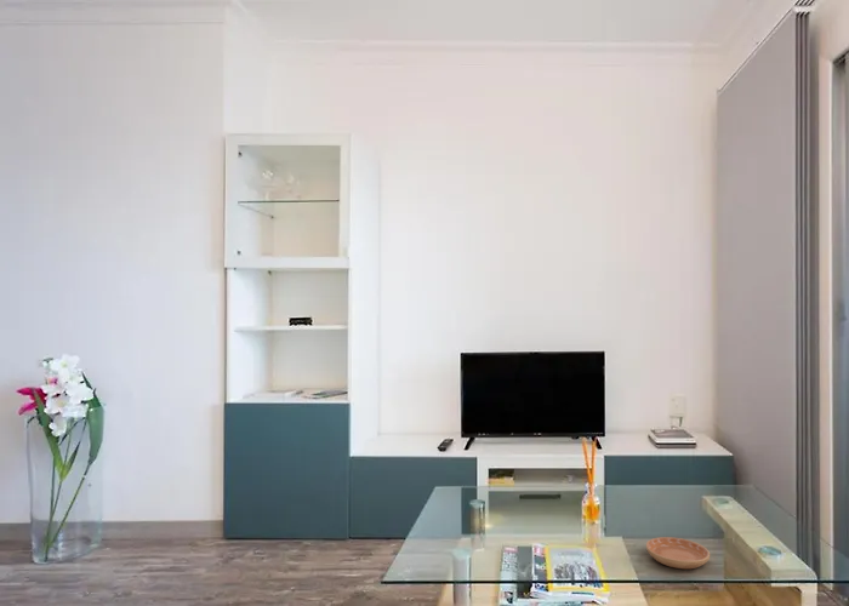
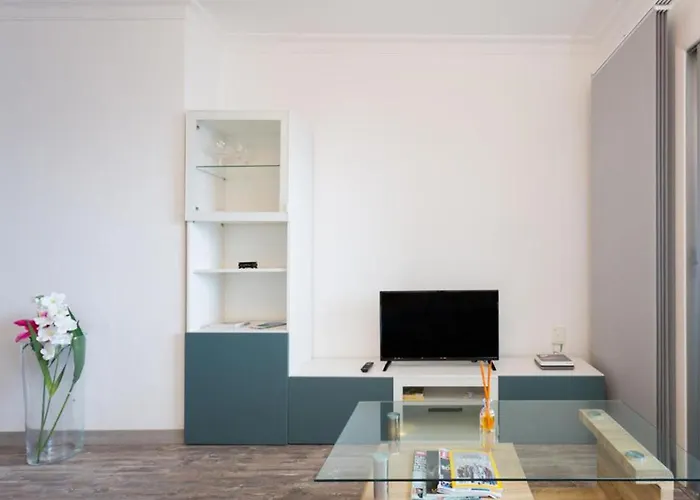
- saucer (677, 553)
